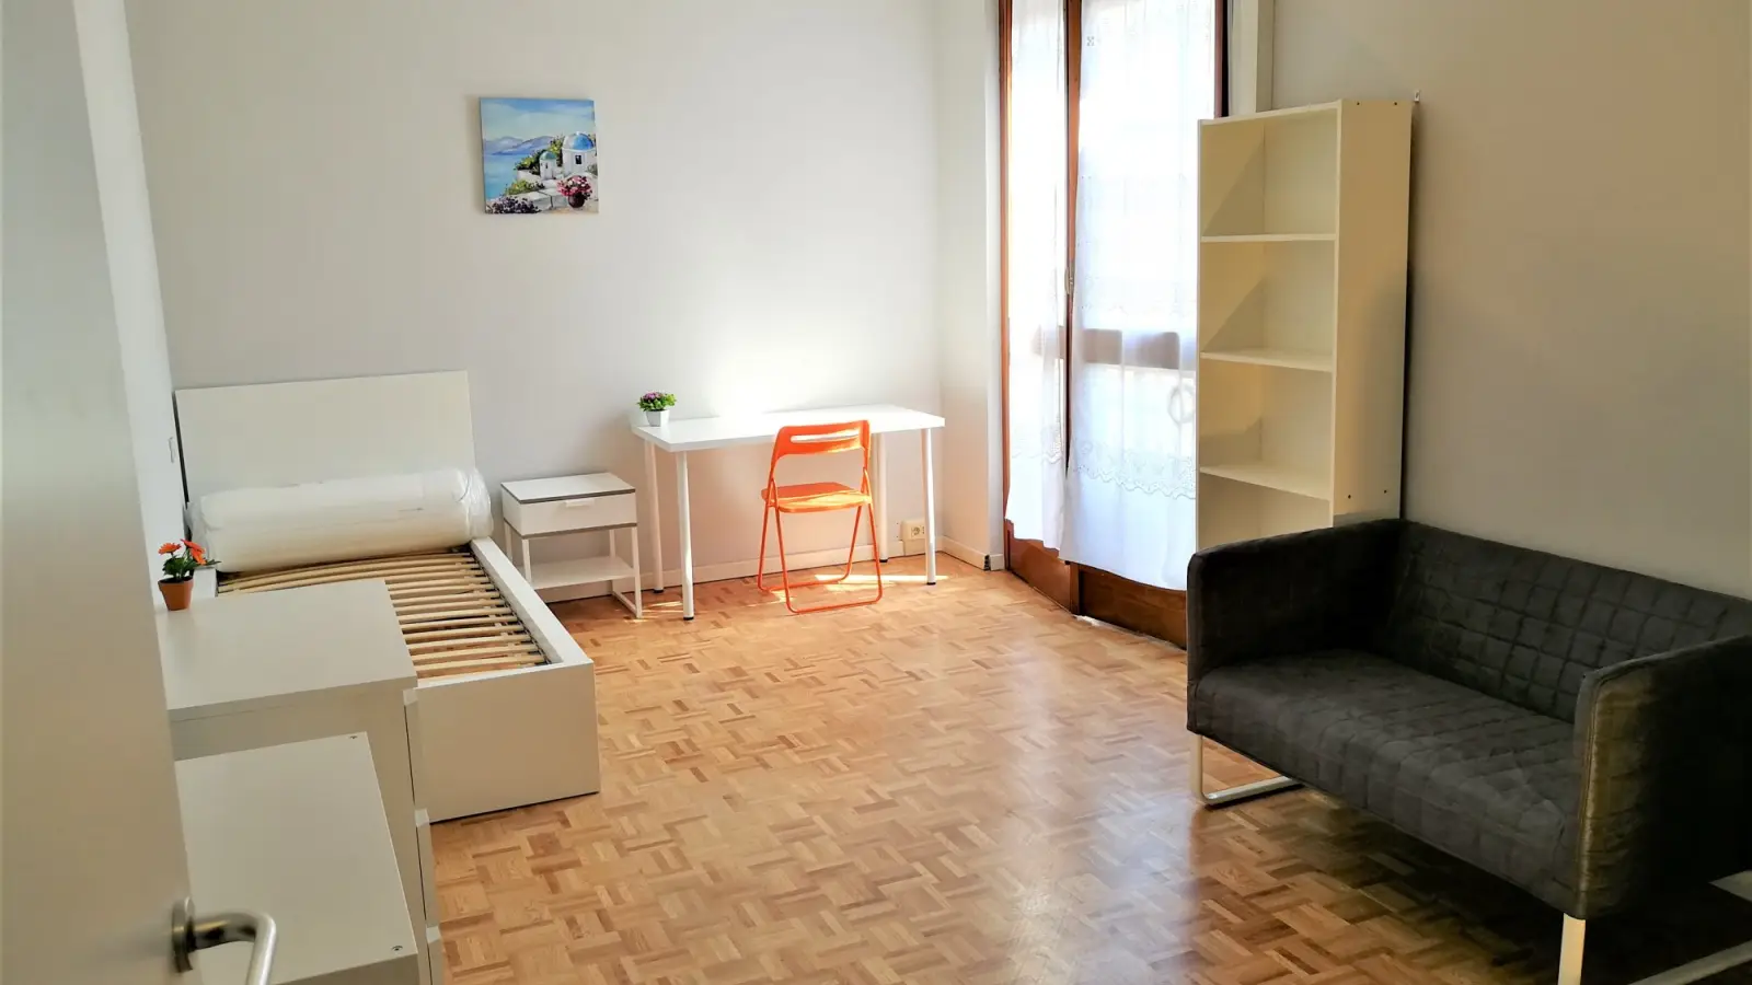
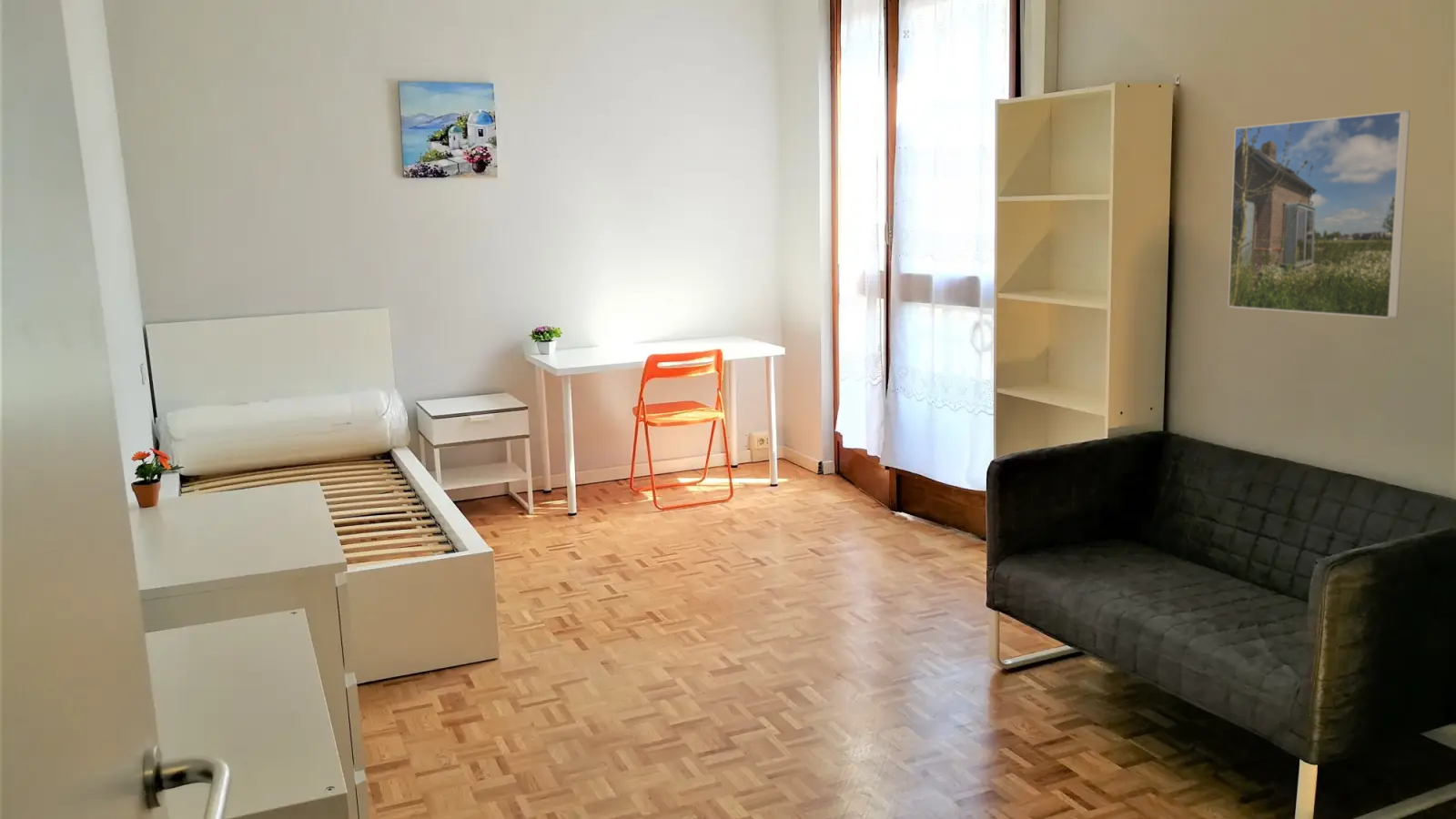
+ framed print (1311, 217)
